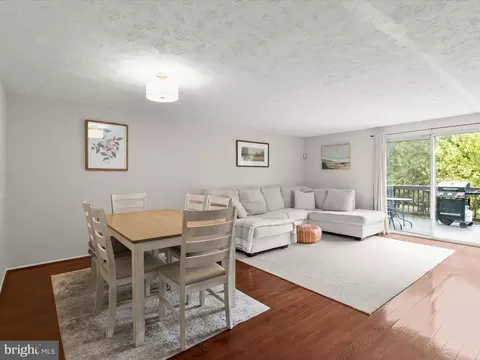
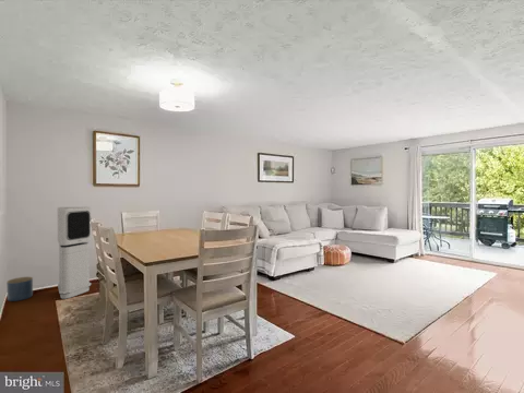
+ planter (20, 288)
+ air purifier (69, 250)
